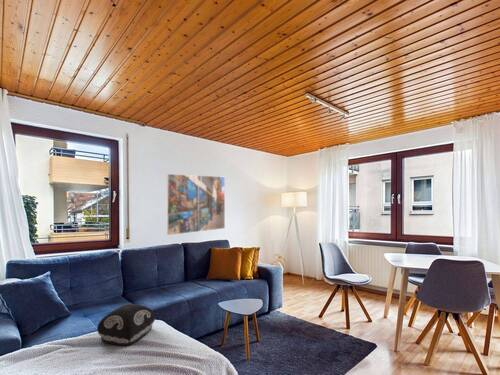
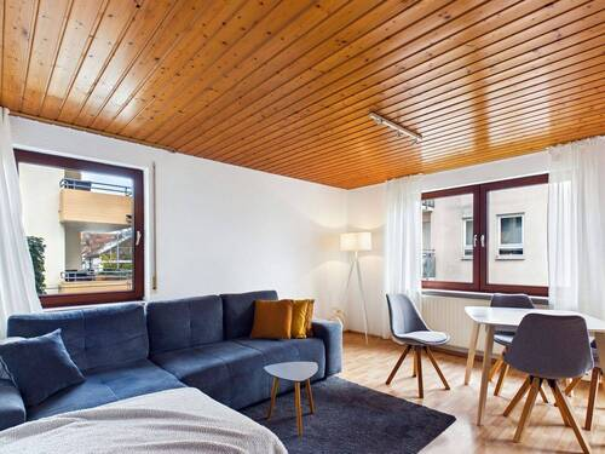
- cushion (127, 320)
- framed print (197, 203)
